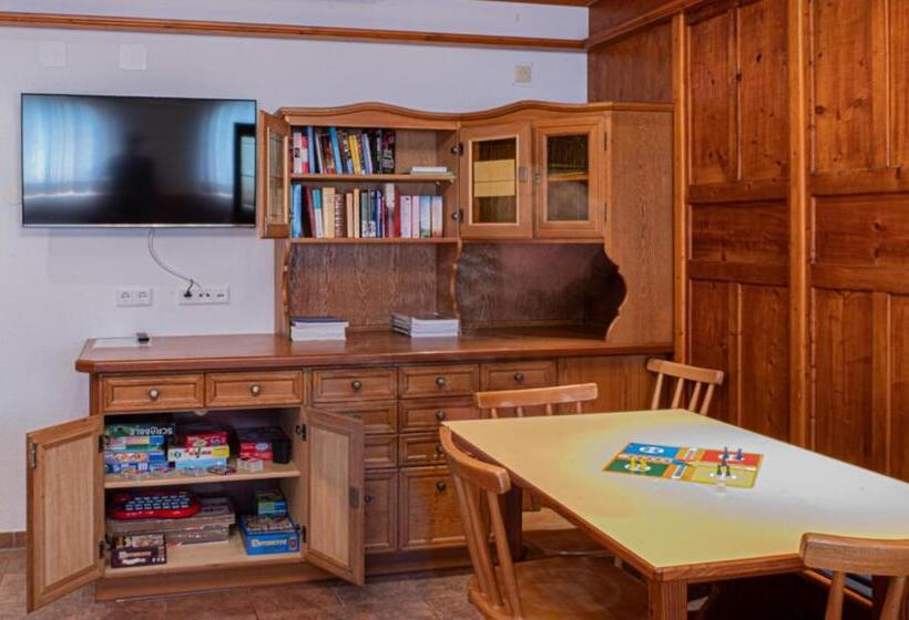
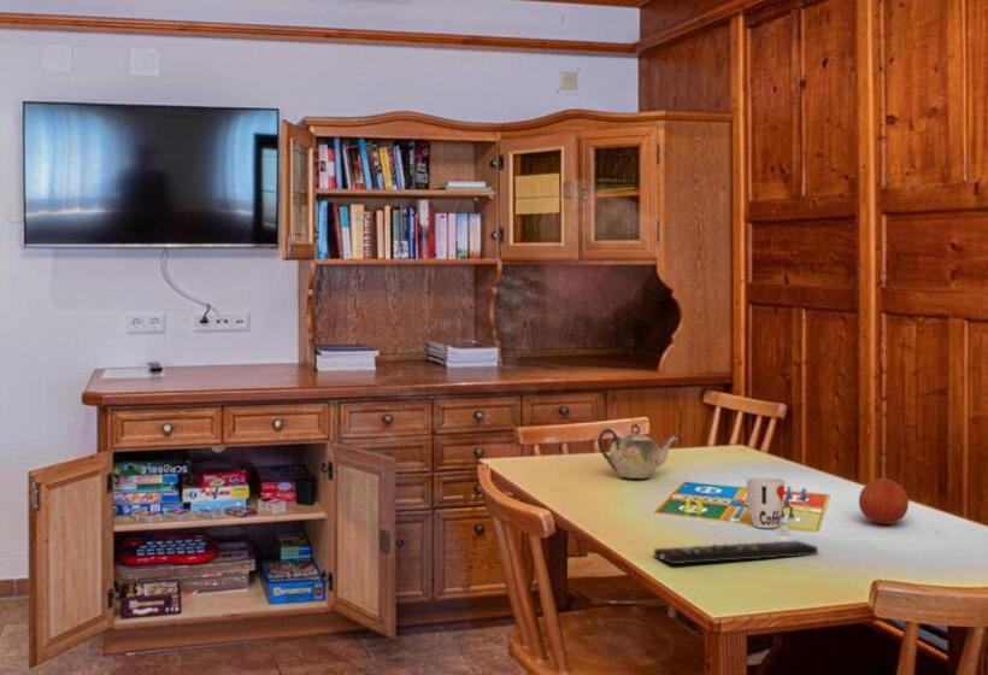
+ teapot (639, 450)
+ cup (765, 503)
+ fruit (883, 500)
+ remote control (735, 551)
